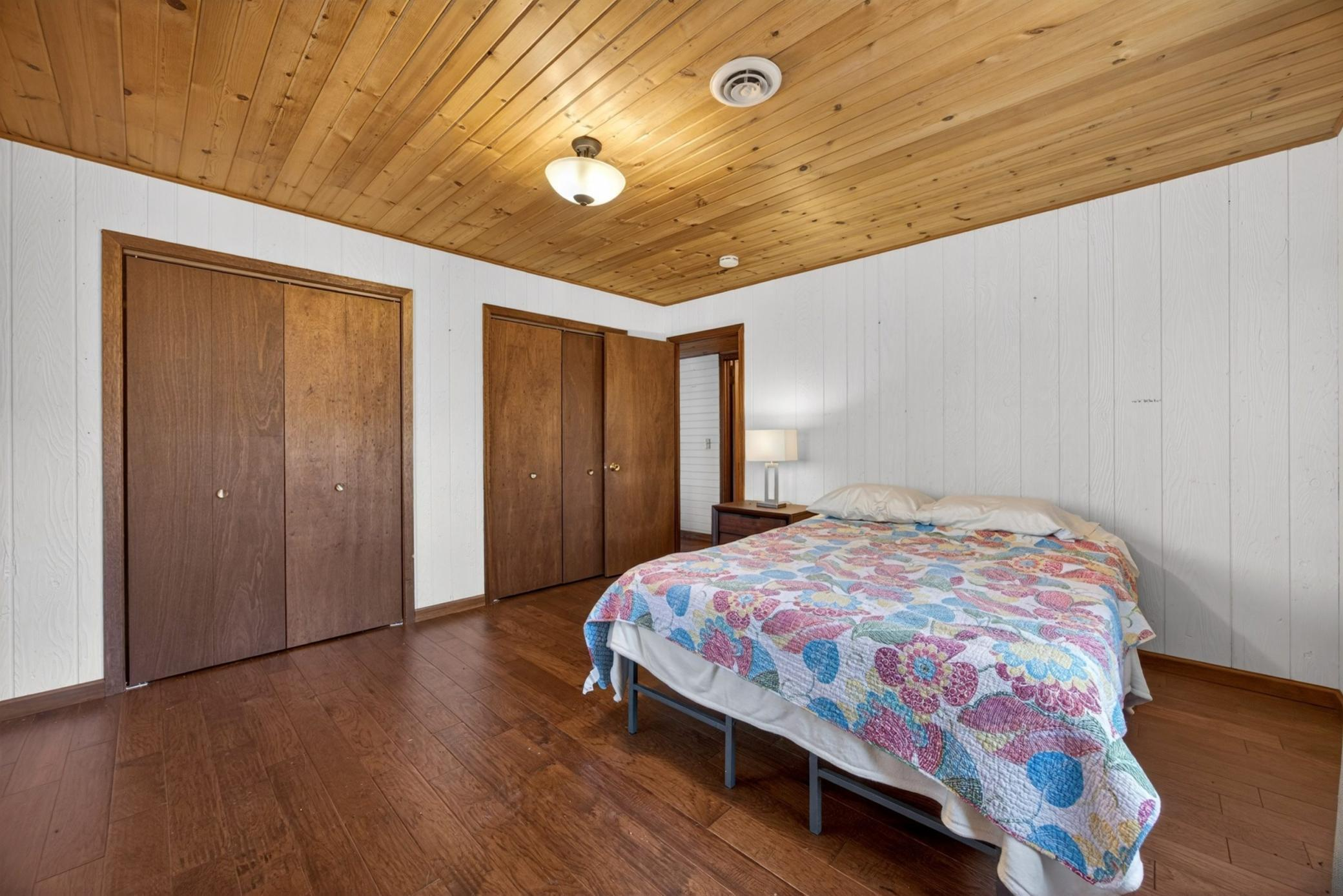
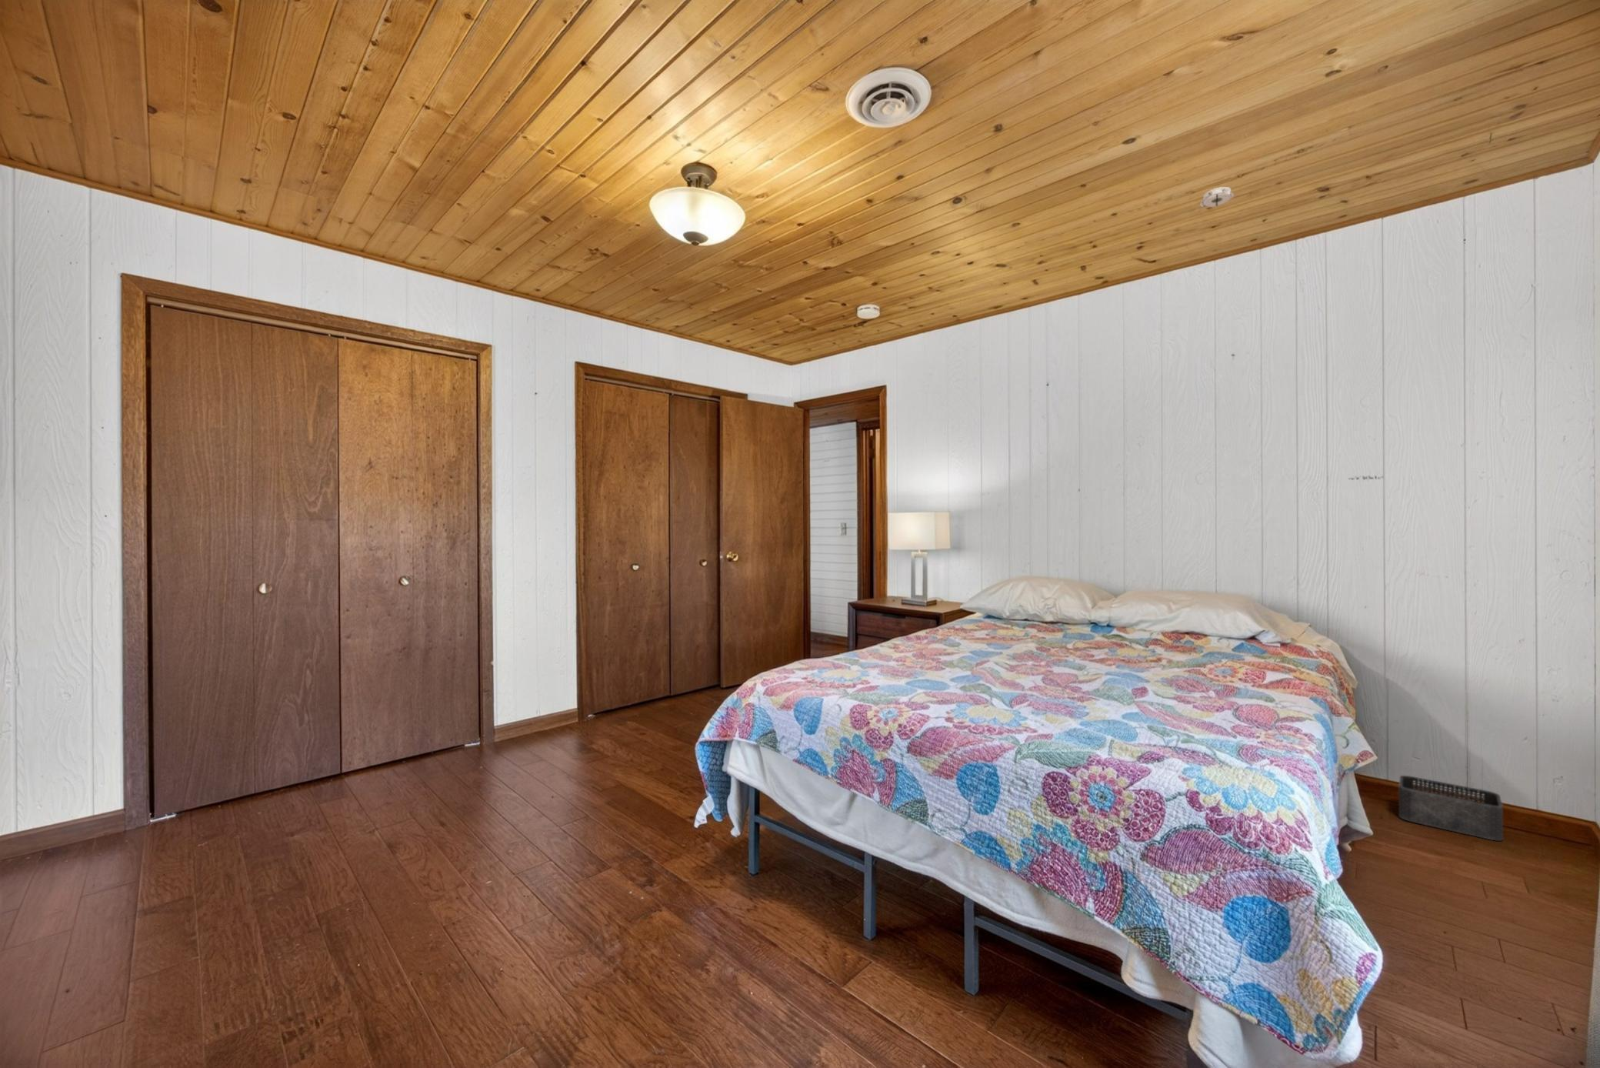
+ smoke detector (1215, 197)
+ storage bin (1448, 807)
